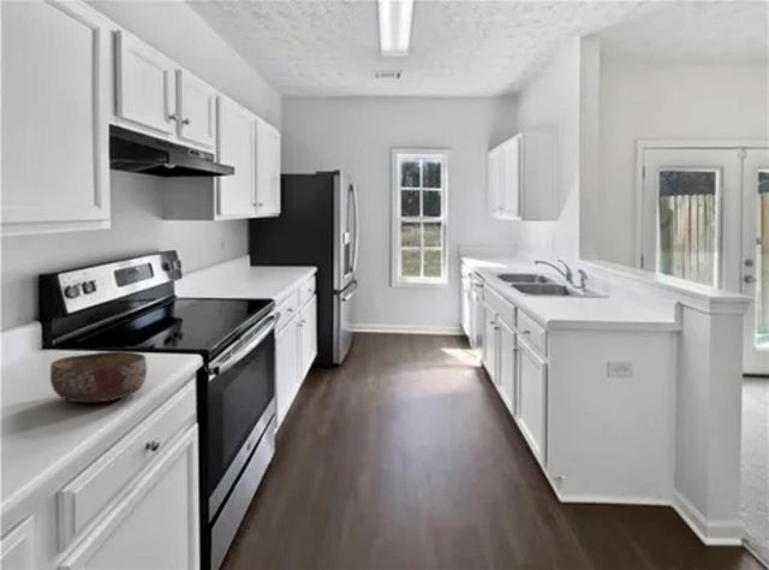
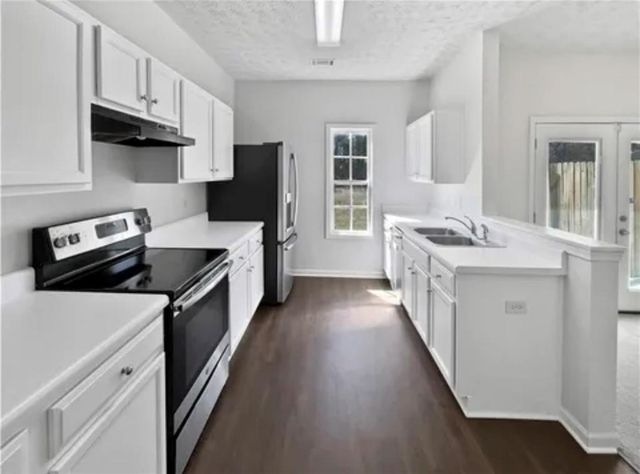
- bowl (100, 378)
